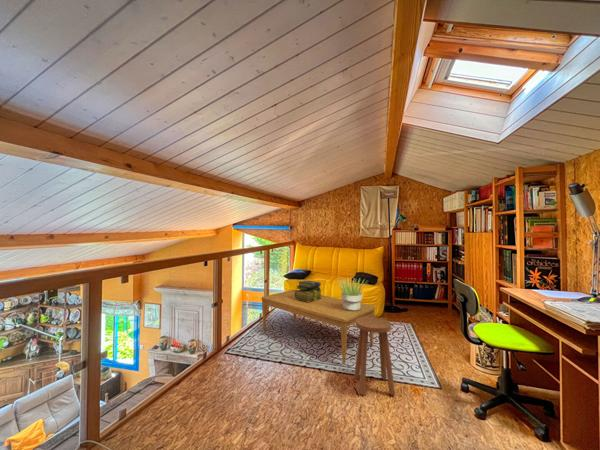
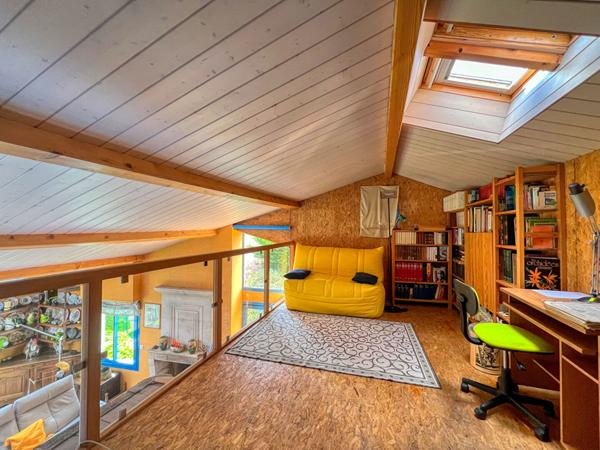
- coffee table (314, 318)
- stool (366, 354)
- potted plant (351, 293)
- stack of books (308, 289)
